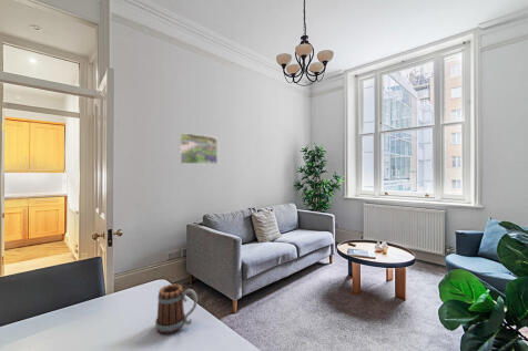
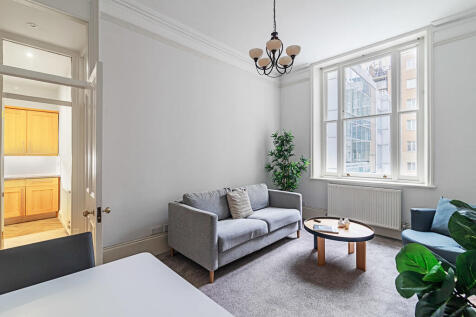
- mug (176, 307)
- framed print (199, 149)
